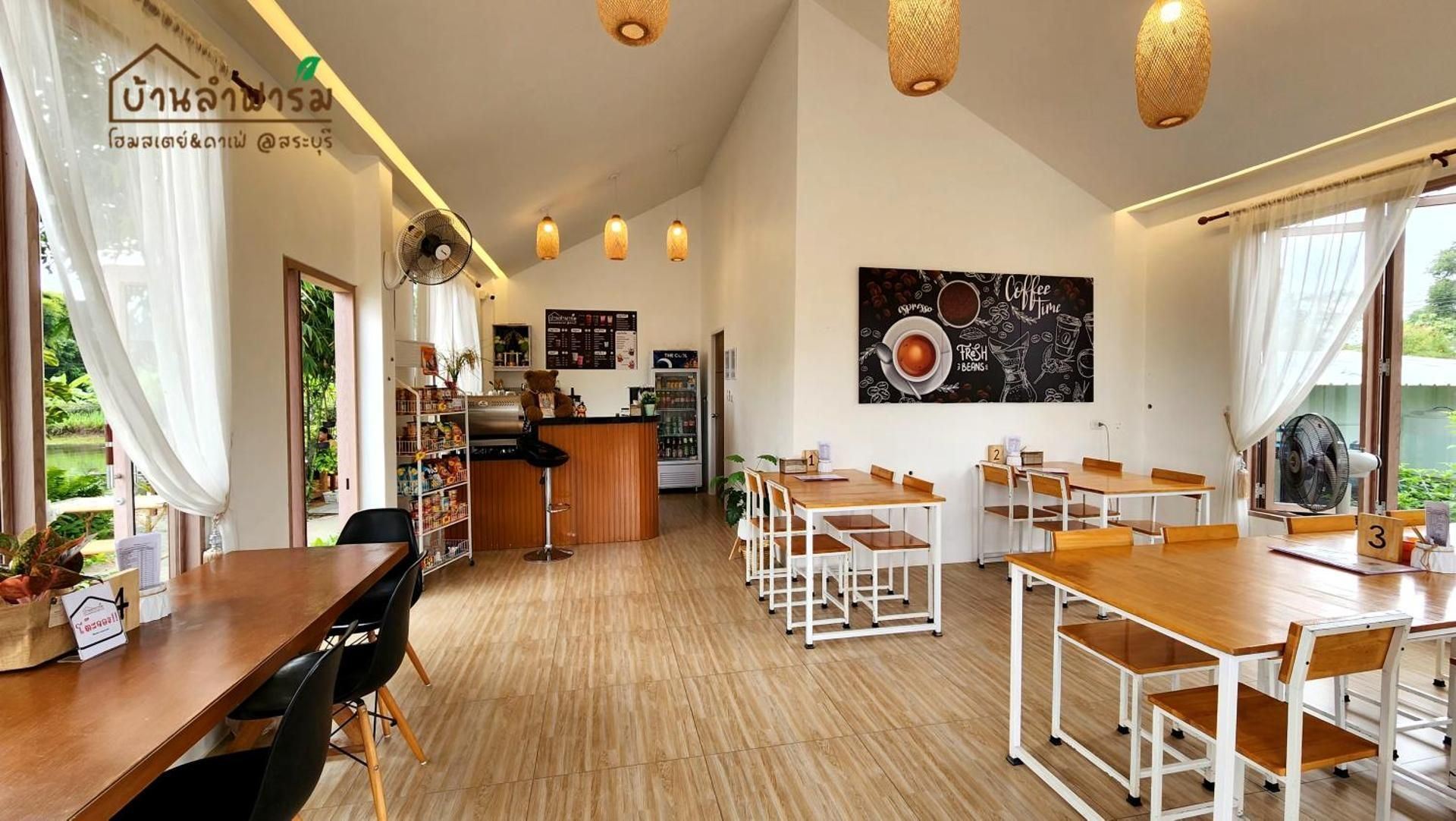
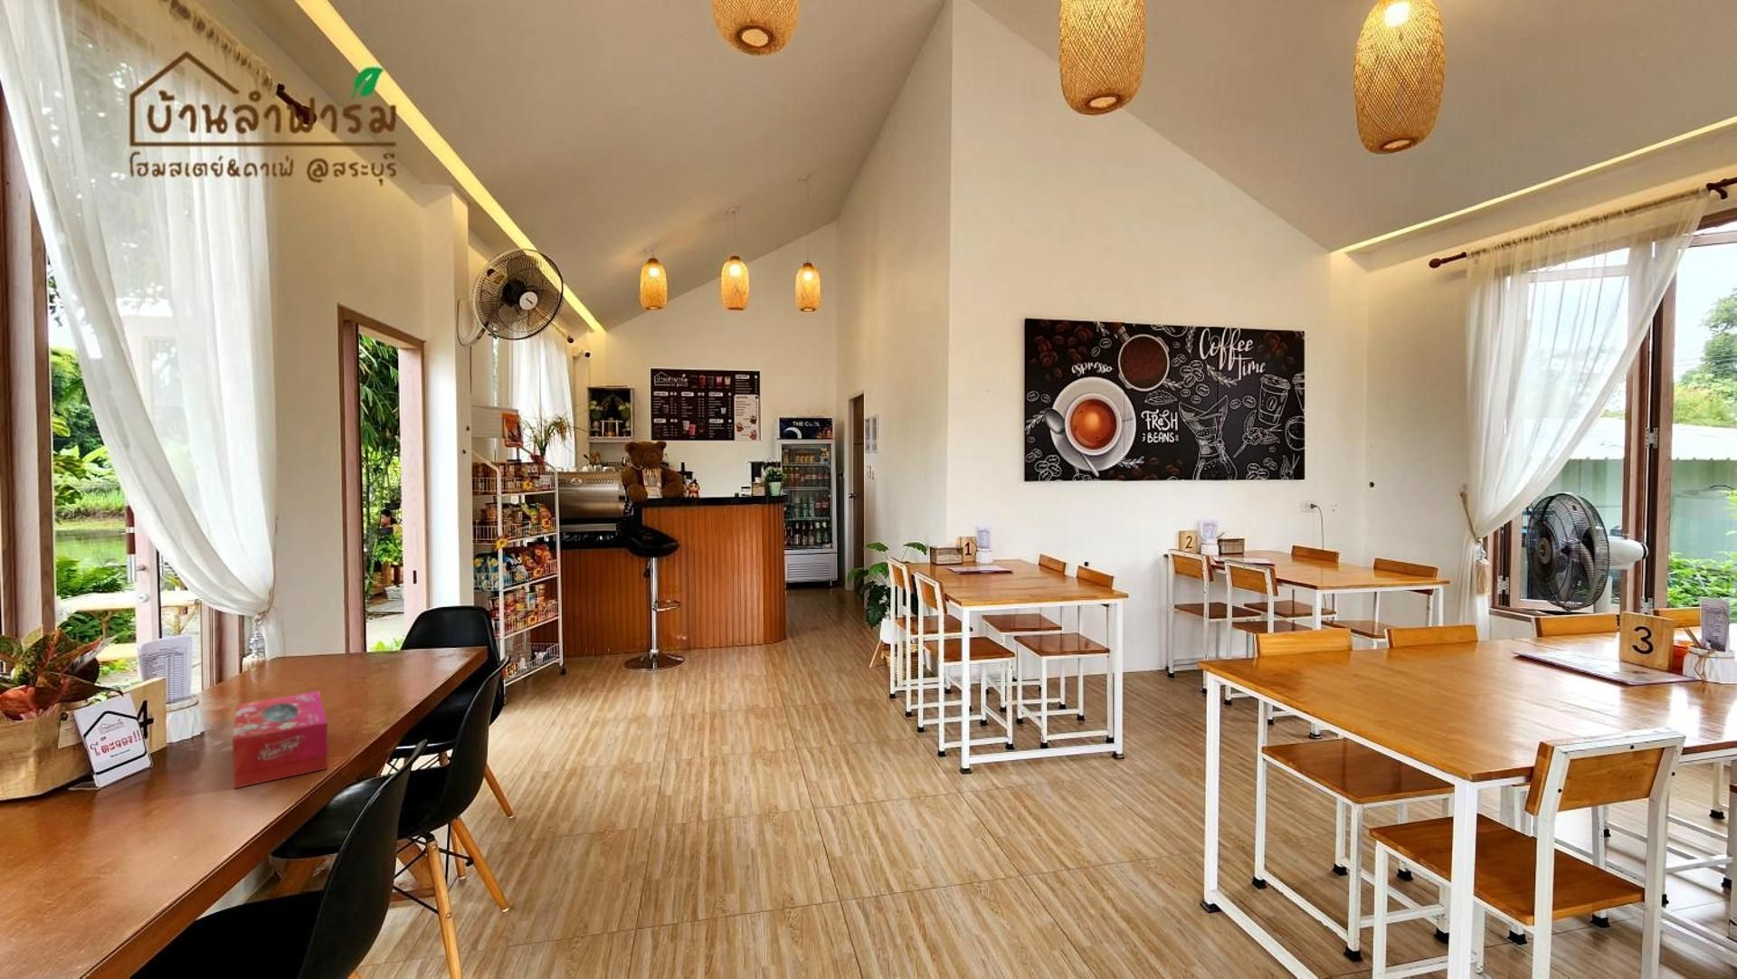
+ tissue box (280, 735)
